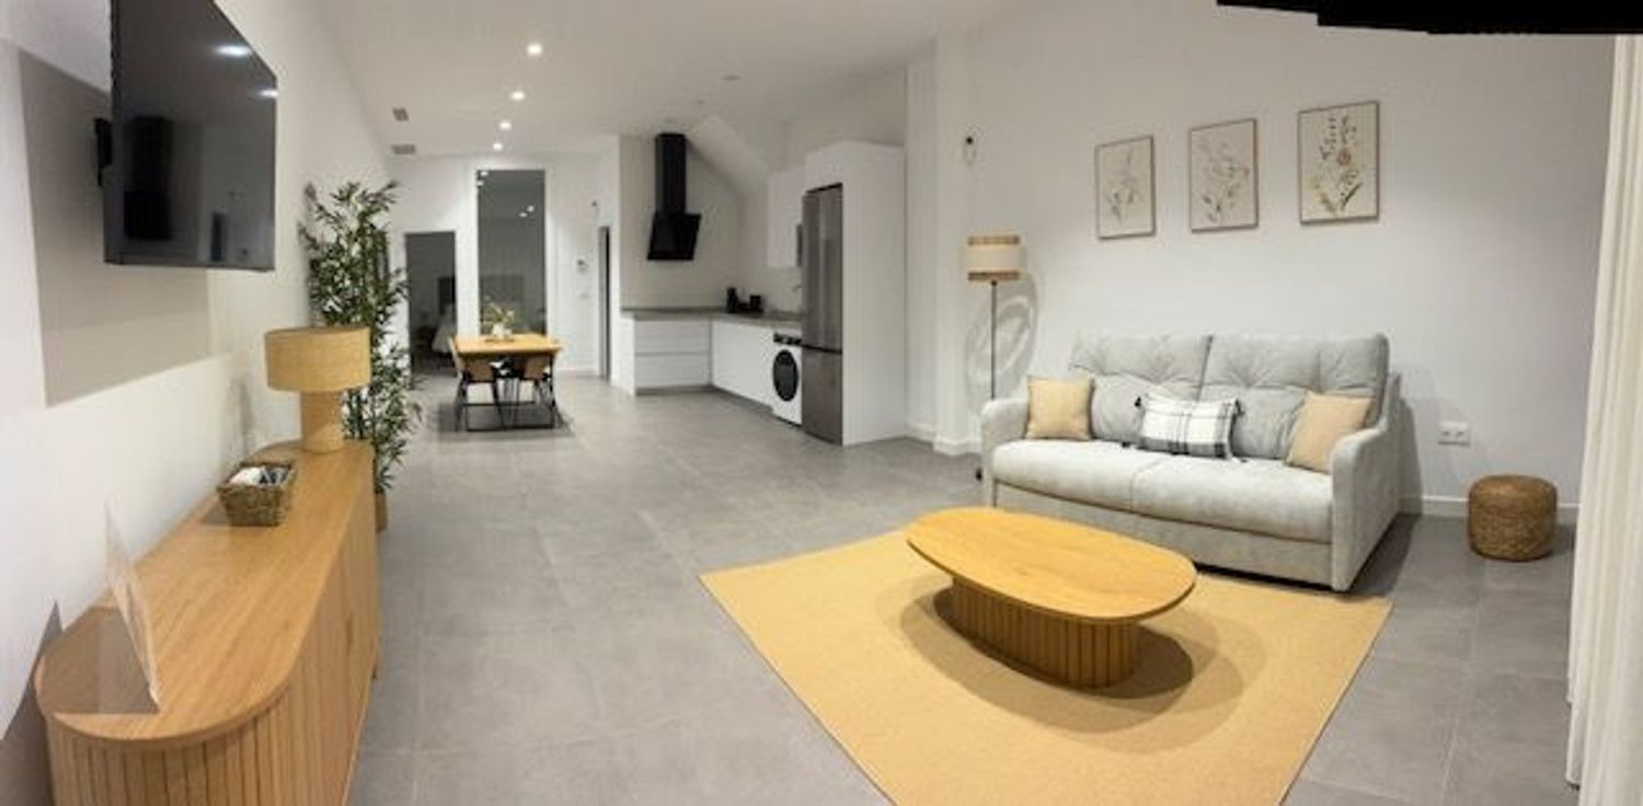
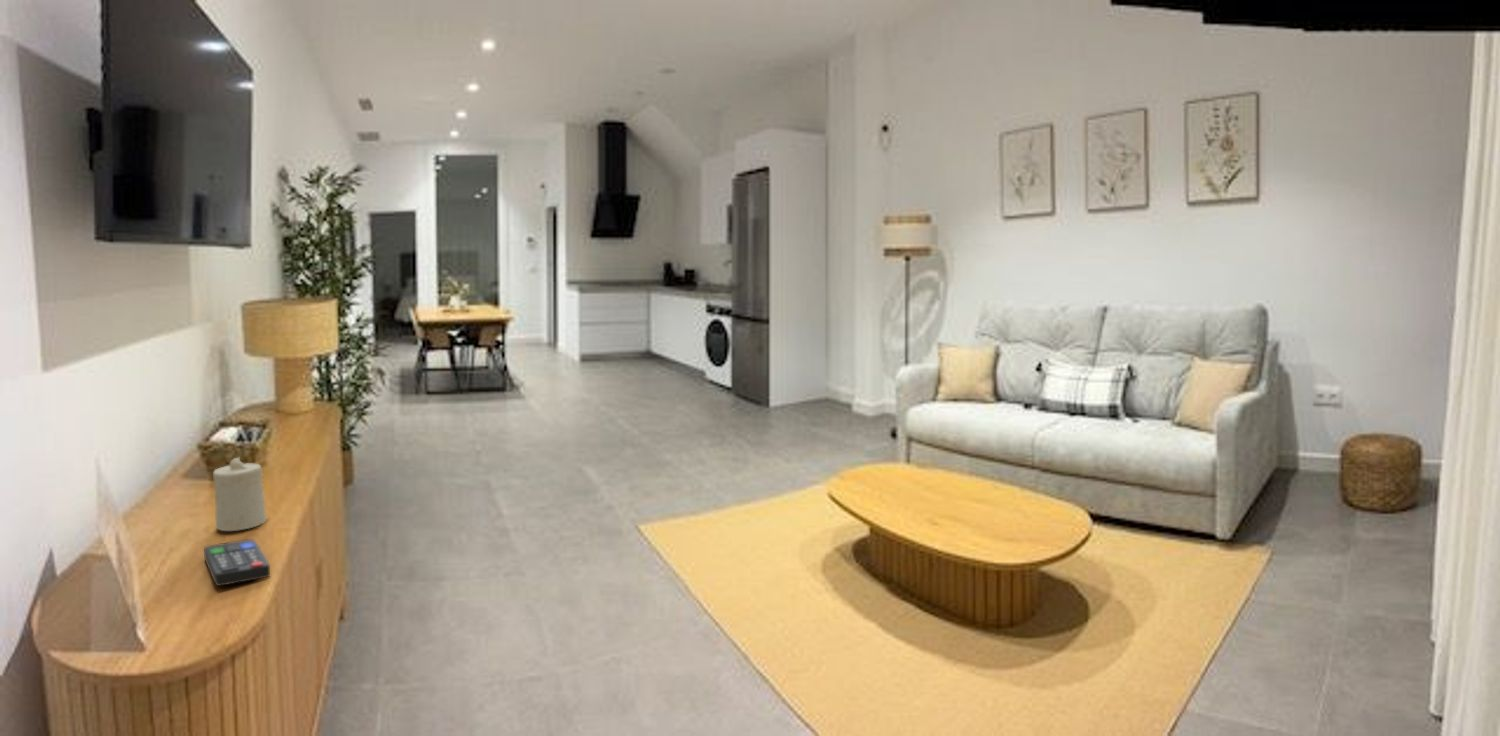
+ remote control (236, 560)
+ candle (239, 491)
